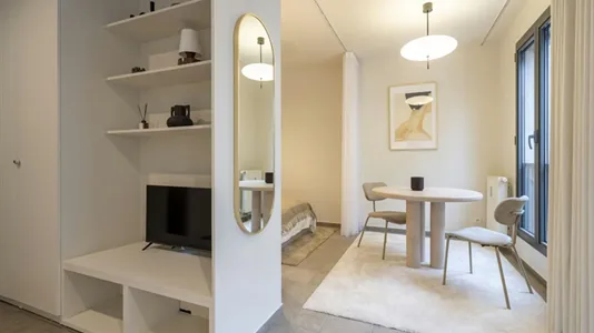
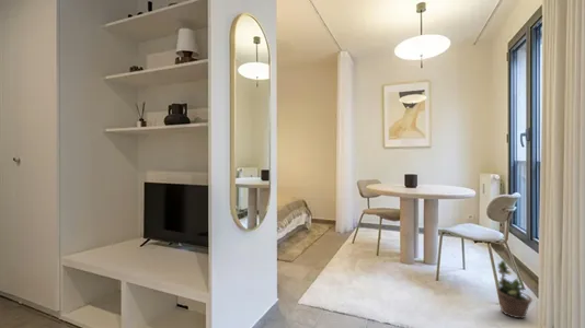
+ potted plant (514, 286)
